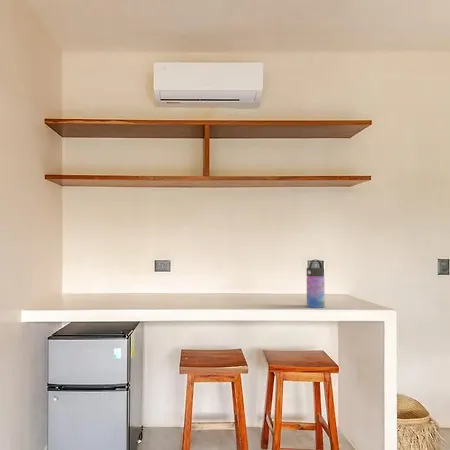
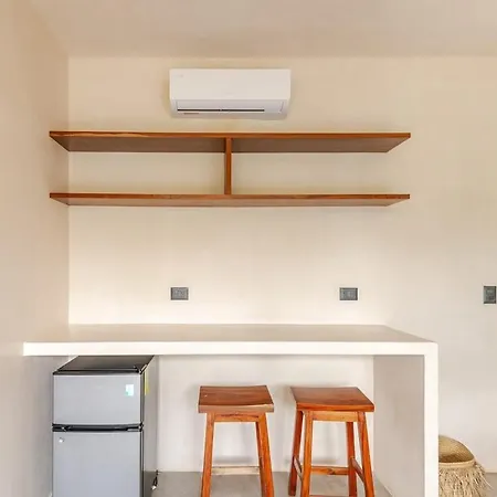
- water bottle (315, 282)
